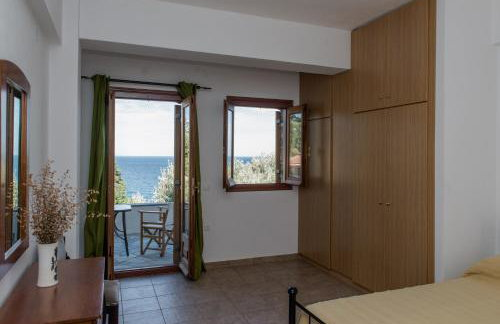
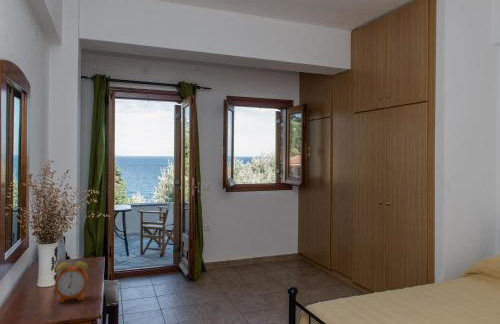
+ alarm clock (71, 277)
